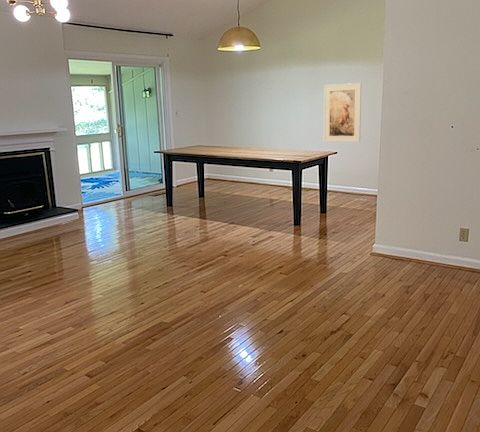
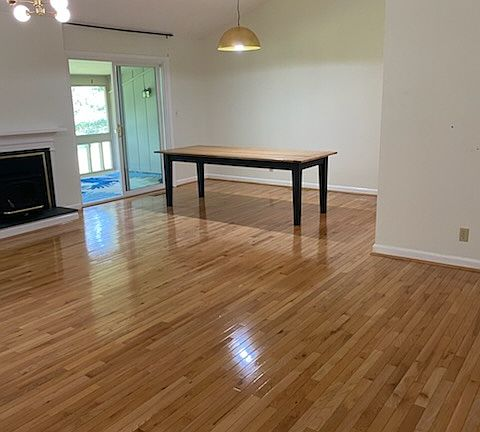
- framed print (341, 113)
